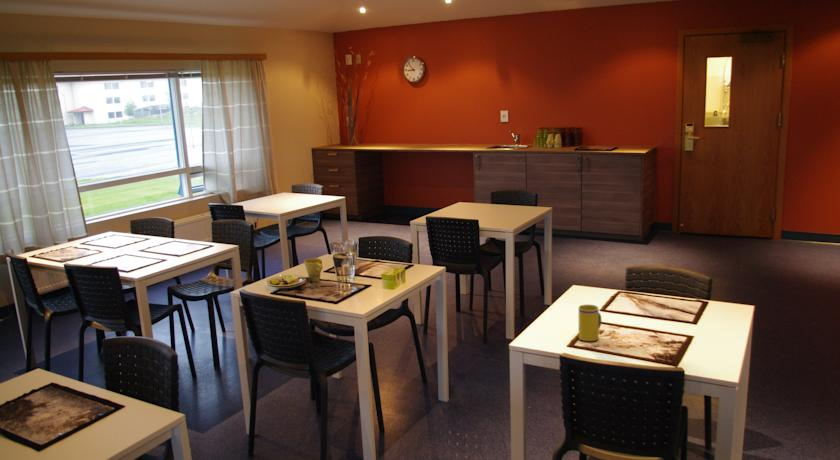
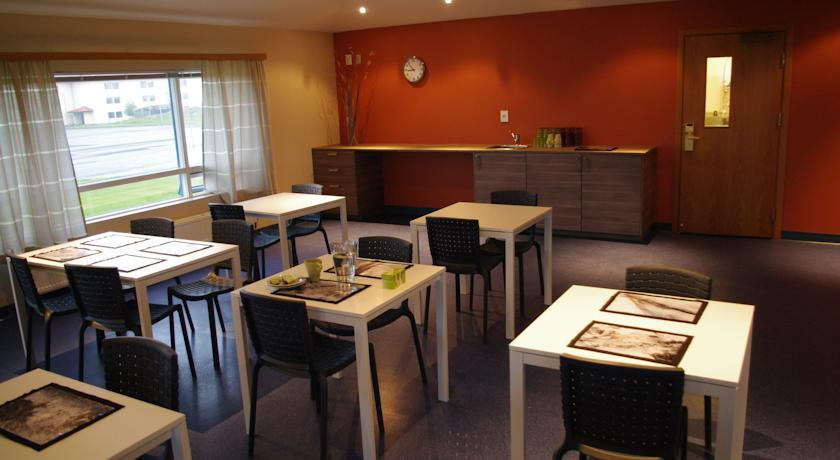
- mug (591, 322)
